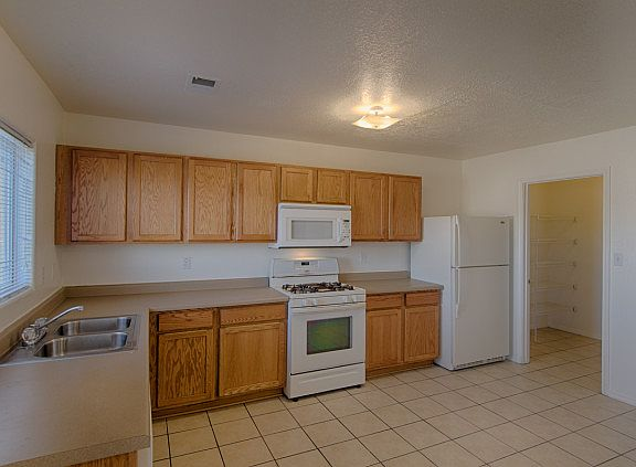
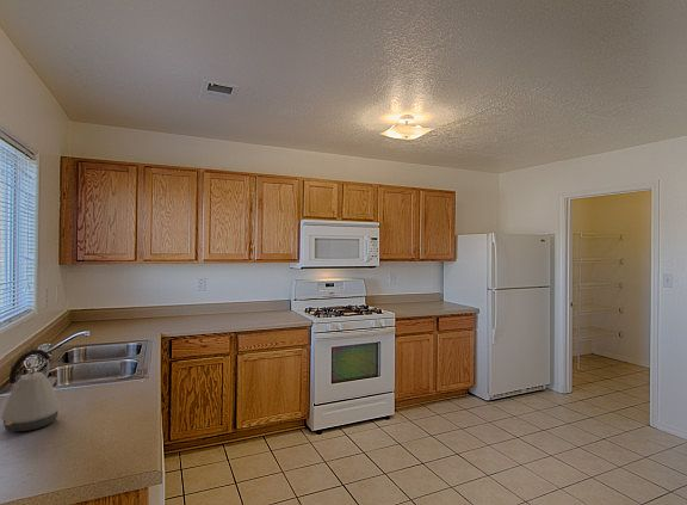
+ kettle (32, 386)
